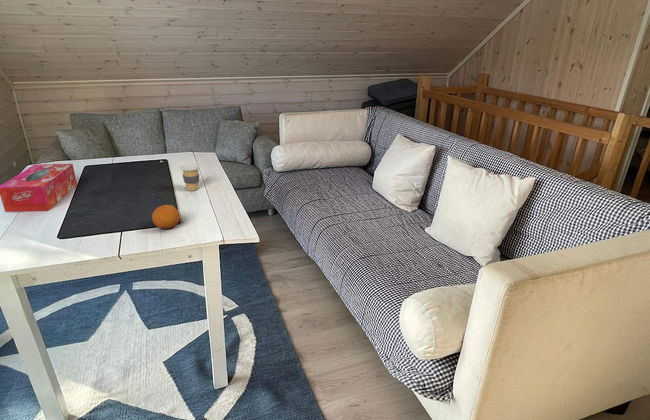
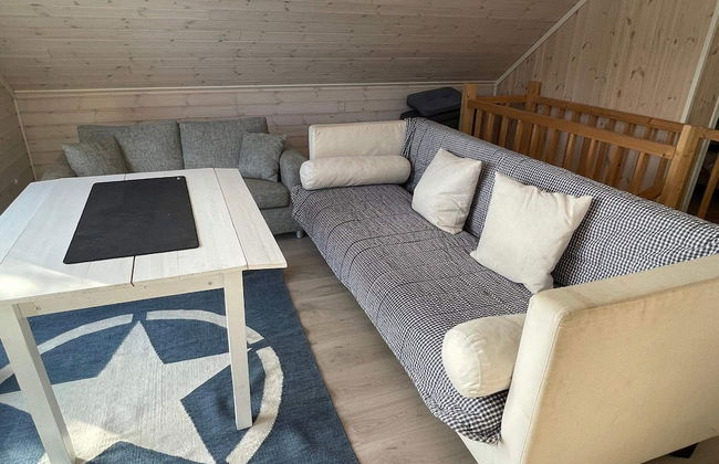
- fruit (166, 216)
- tissue box (41, 186)
- coffee cup (191, 177)
